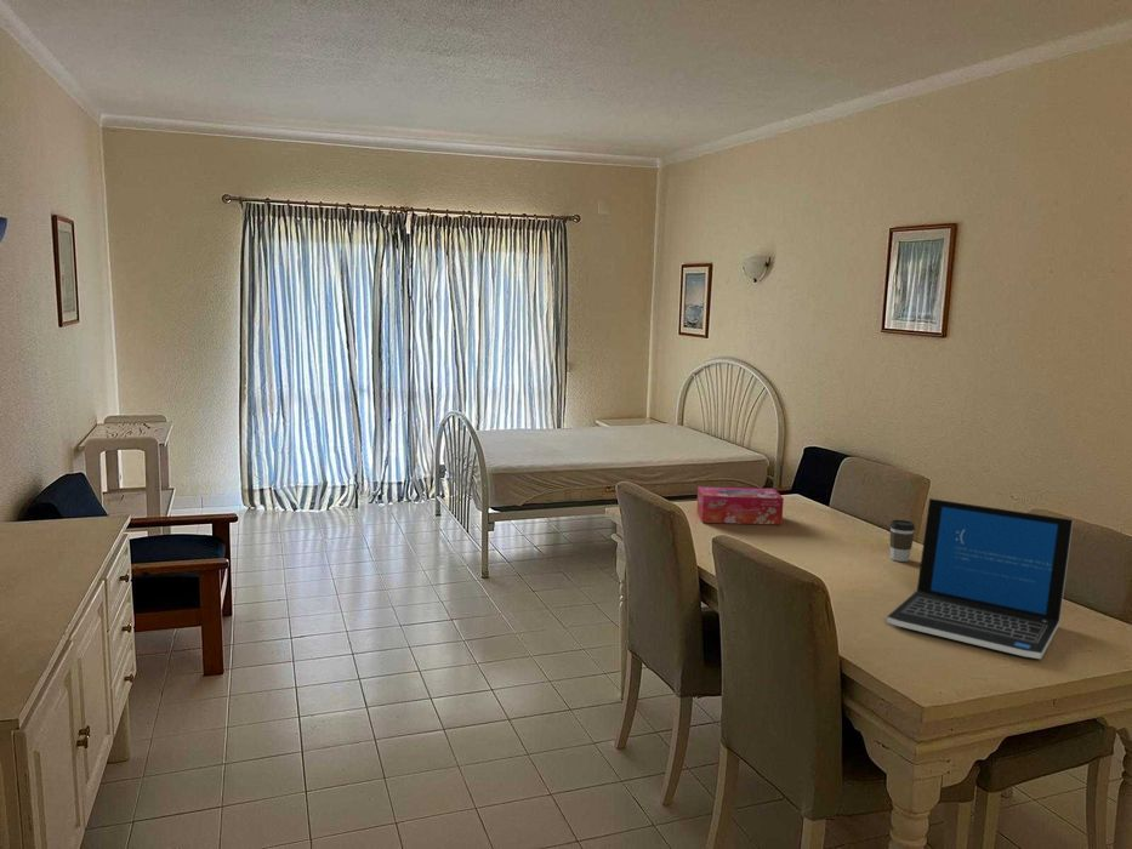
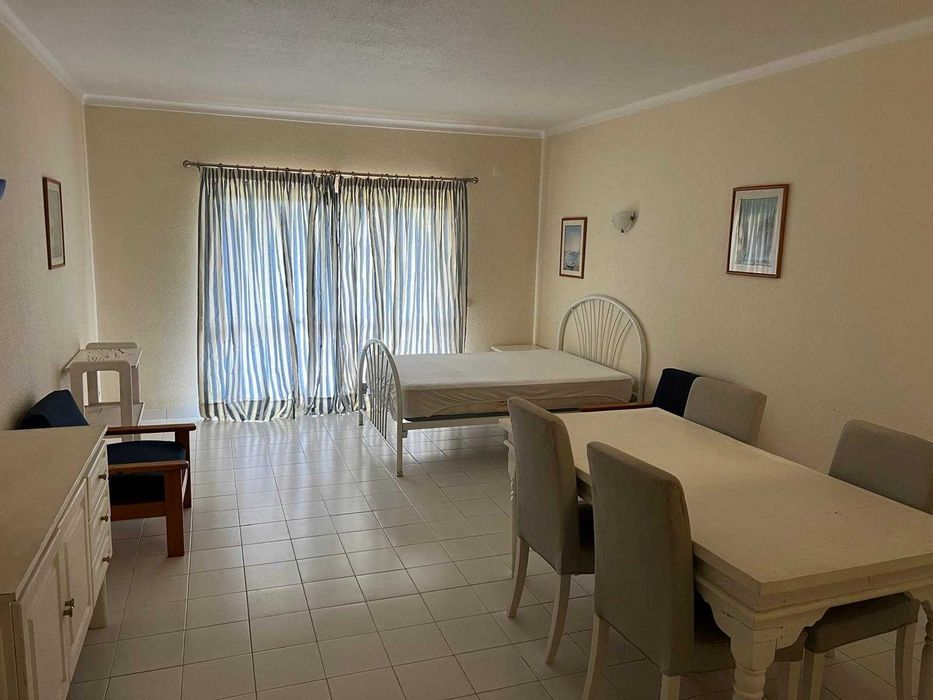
- laptop (979, 571)
- tissue box (739, 505)
- coffee cup (900, 540)
